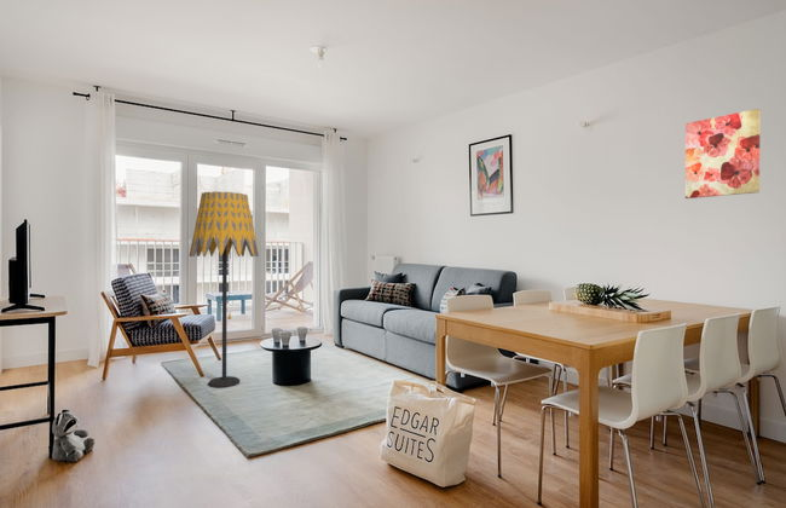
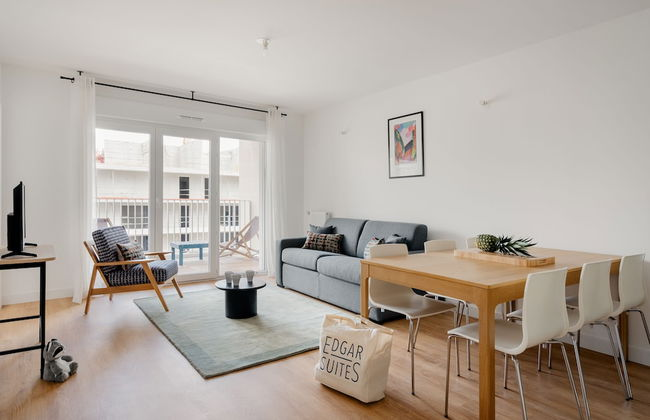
- floor lamp (224, 288)
- wall art (721, 156)
